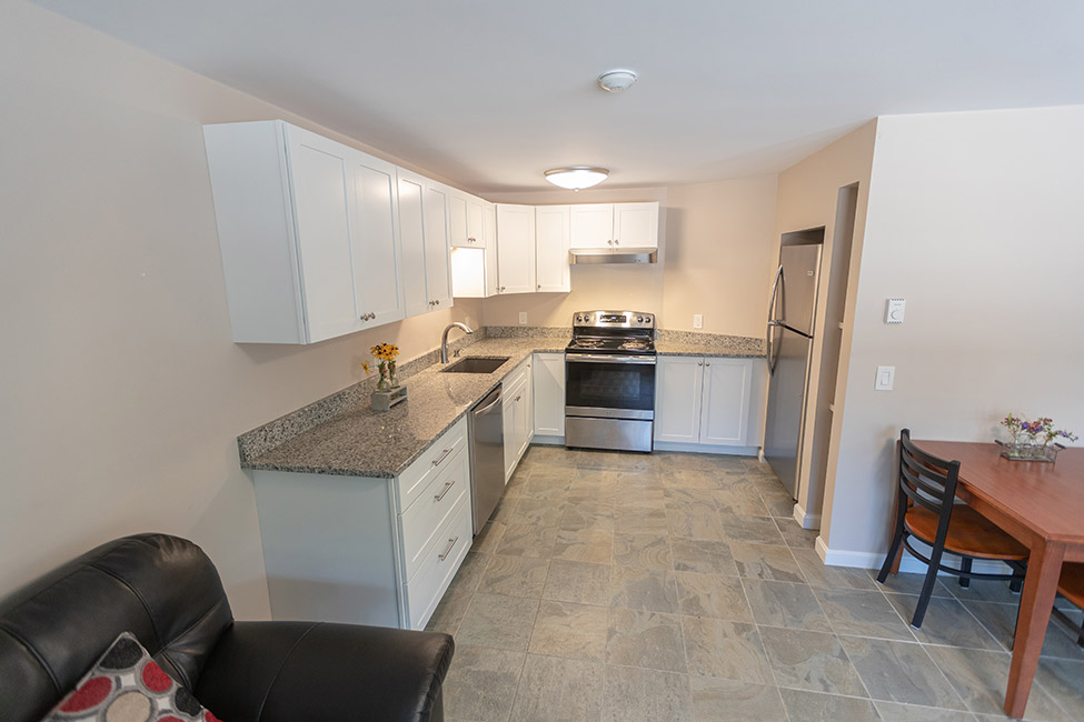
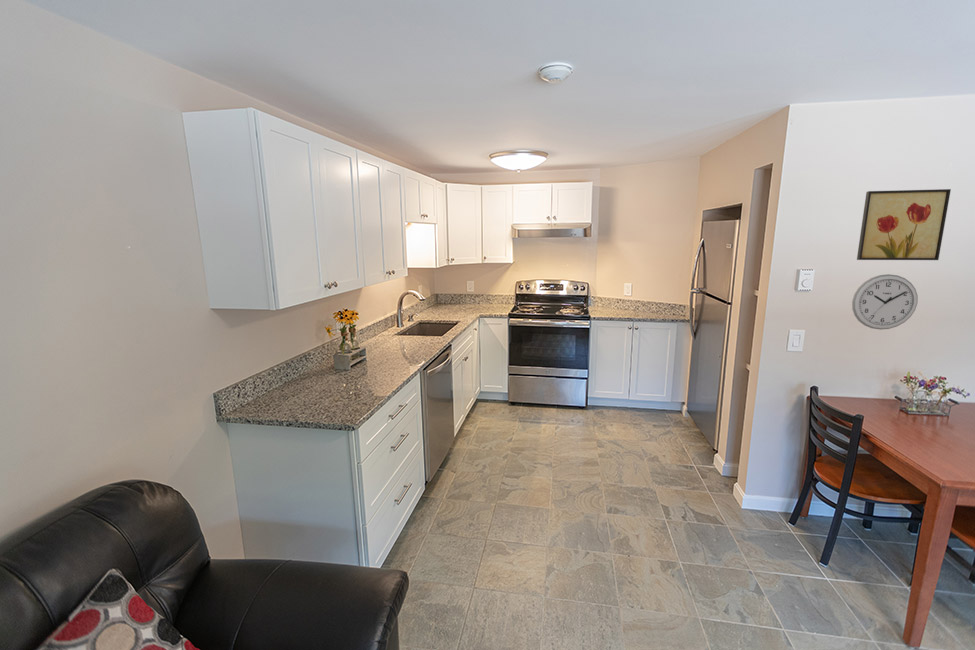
+ wall art (901, 225)
+ wall clock (885, 302)
